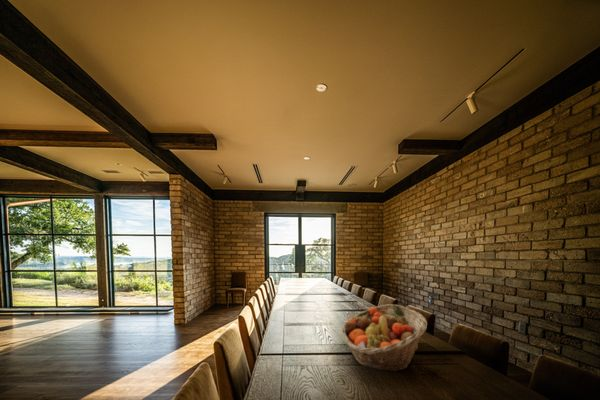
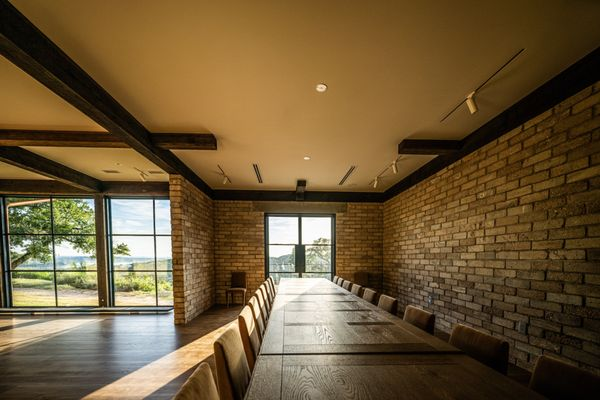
- fruit basket (381, 332)
